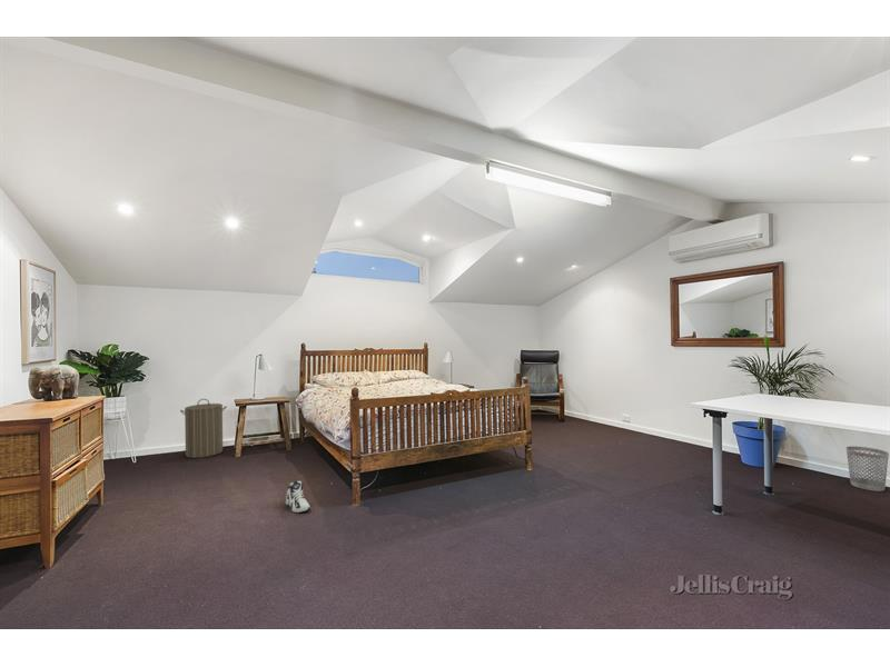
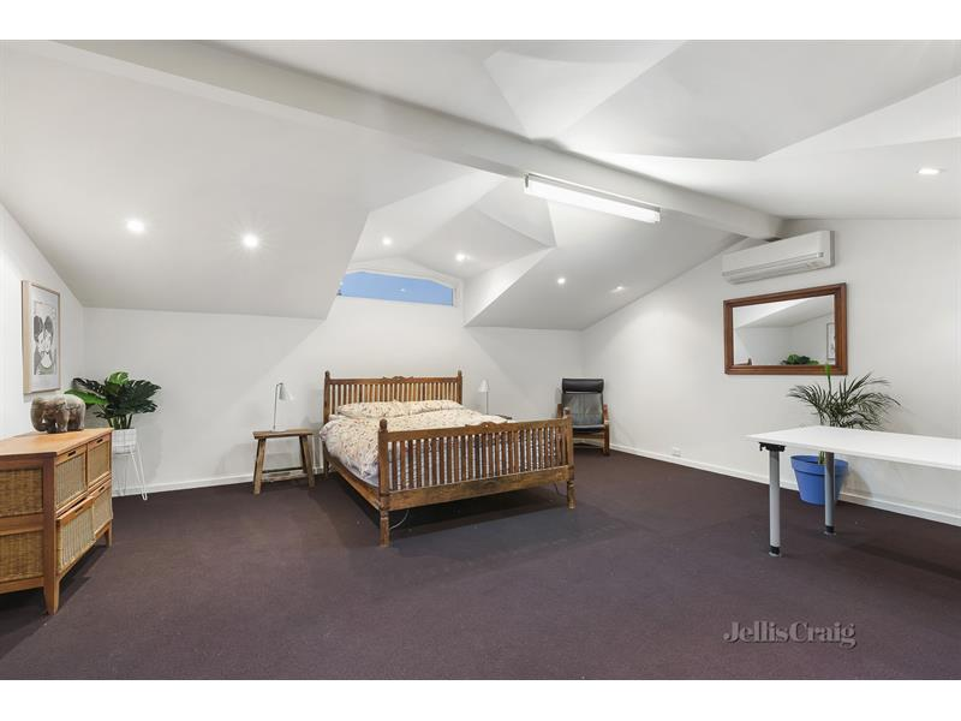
- wastebasket (867, 468)
- sneaker (297, 494)
- laundry hamper (204, 426)
